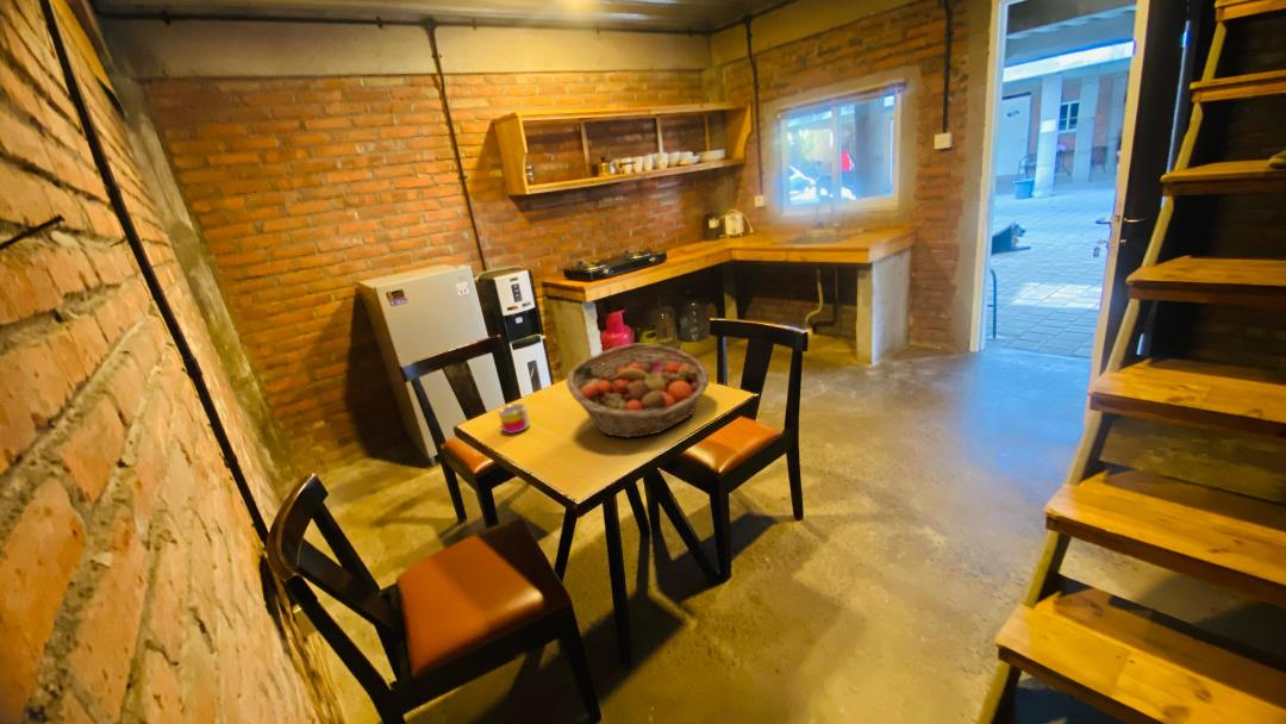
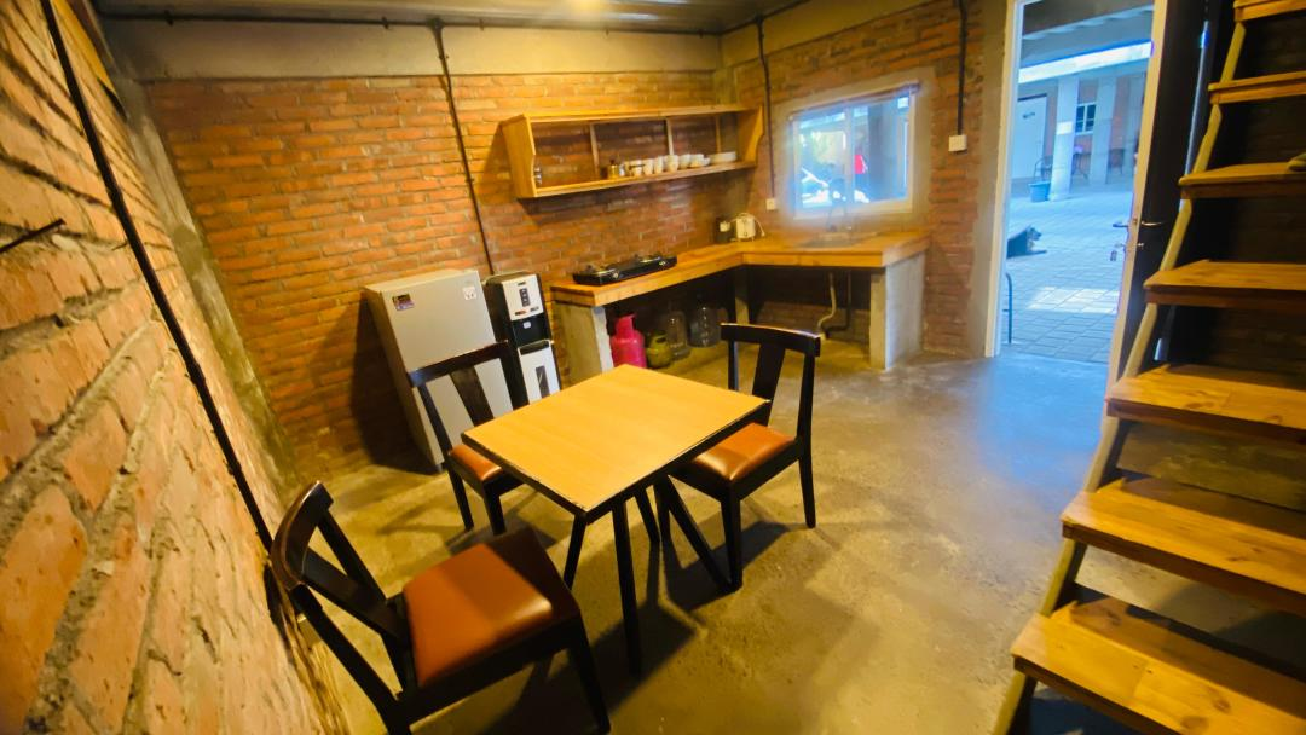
- fruit basket (639, 387)
- mug (511, 417)
